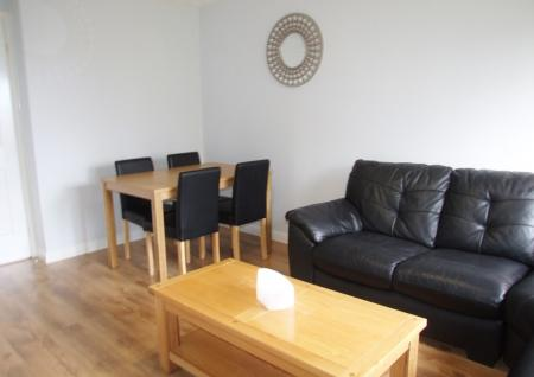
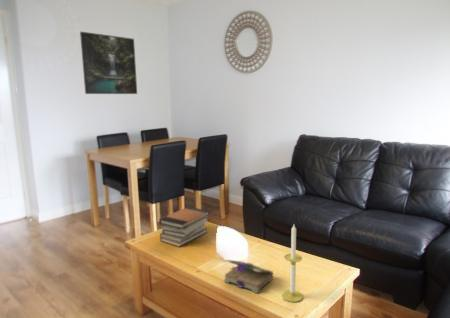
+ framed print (110, 65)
+ book (245, 268)
+ book stack (185, 225)
+ candle (293, 260)
